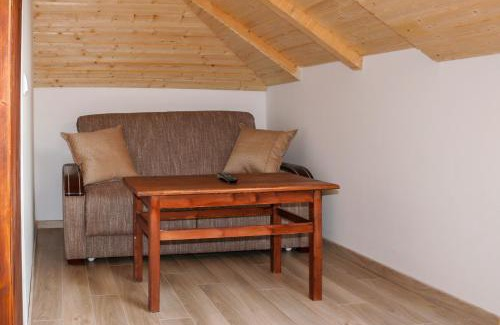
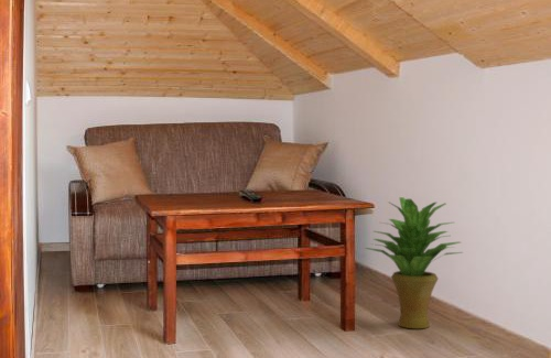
+ potted plant (415, 261)
